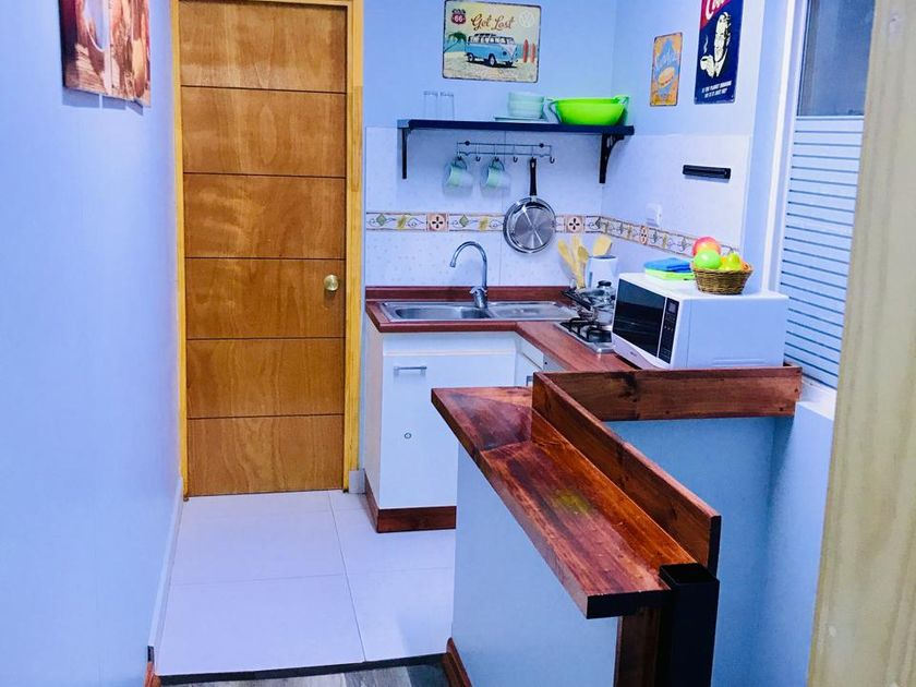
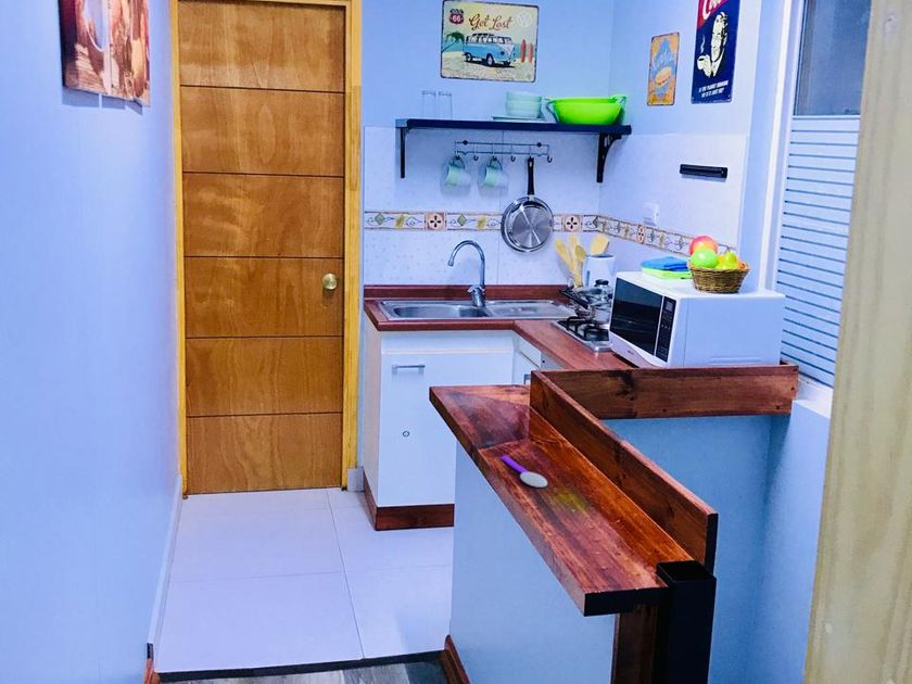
+ spoon (521, 469)
